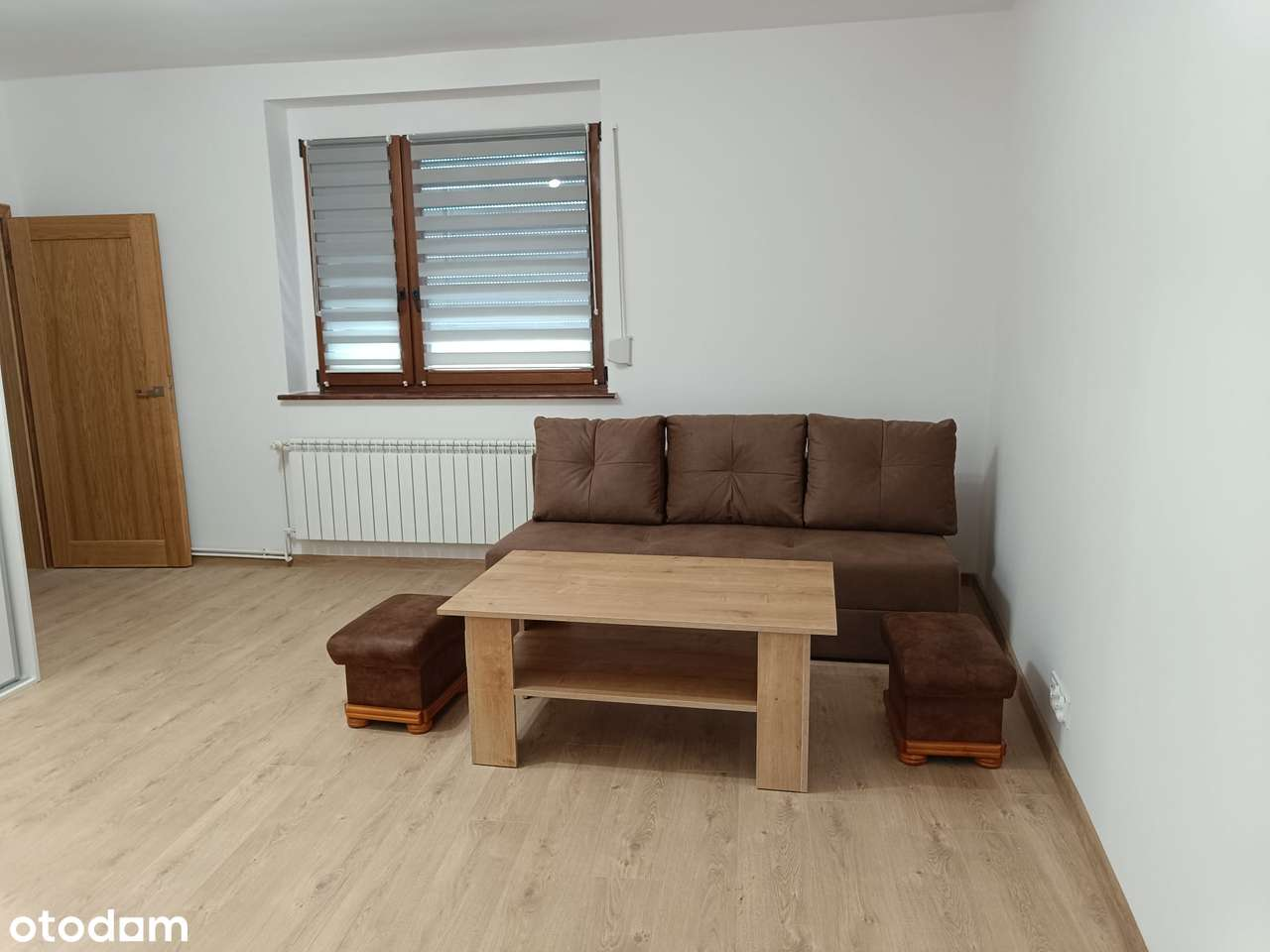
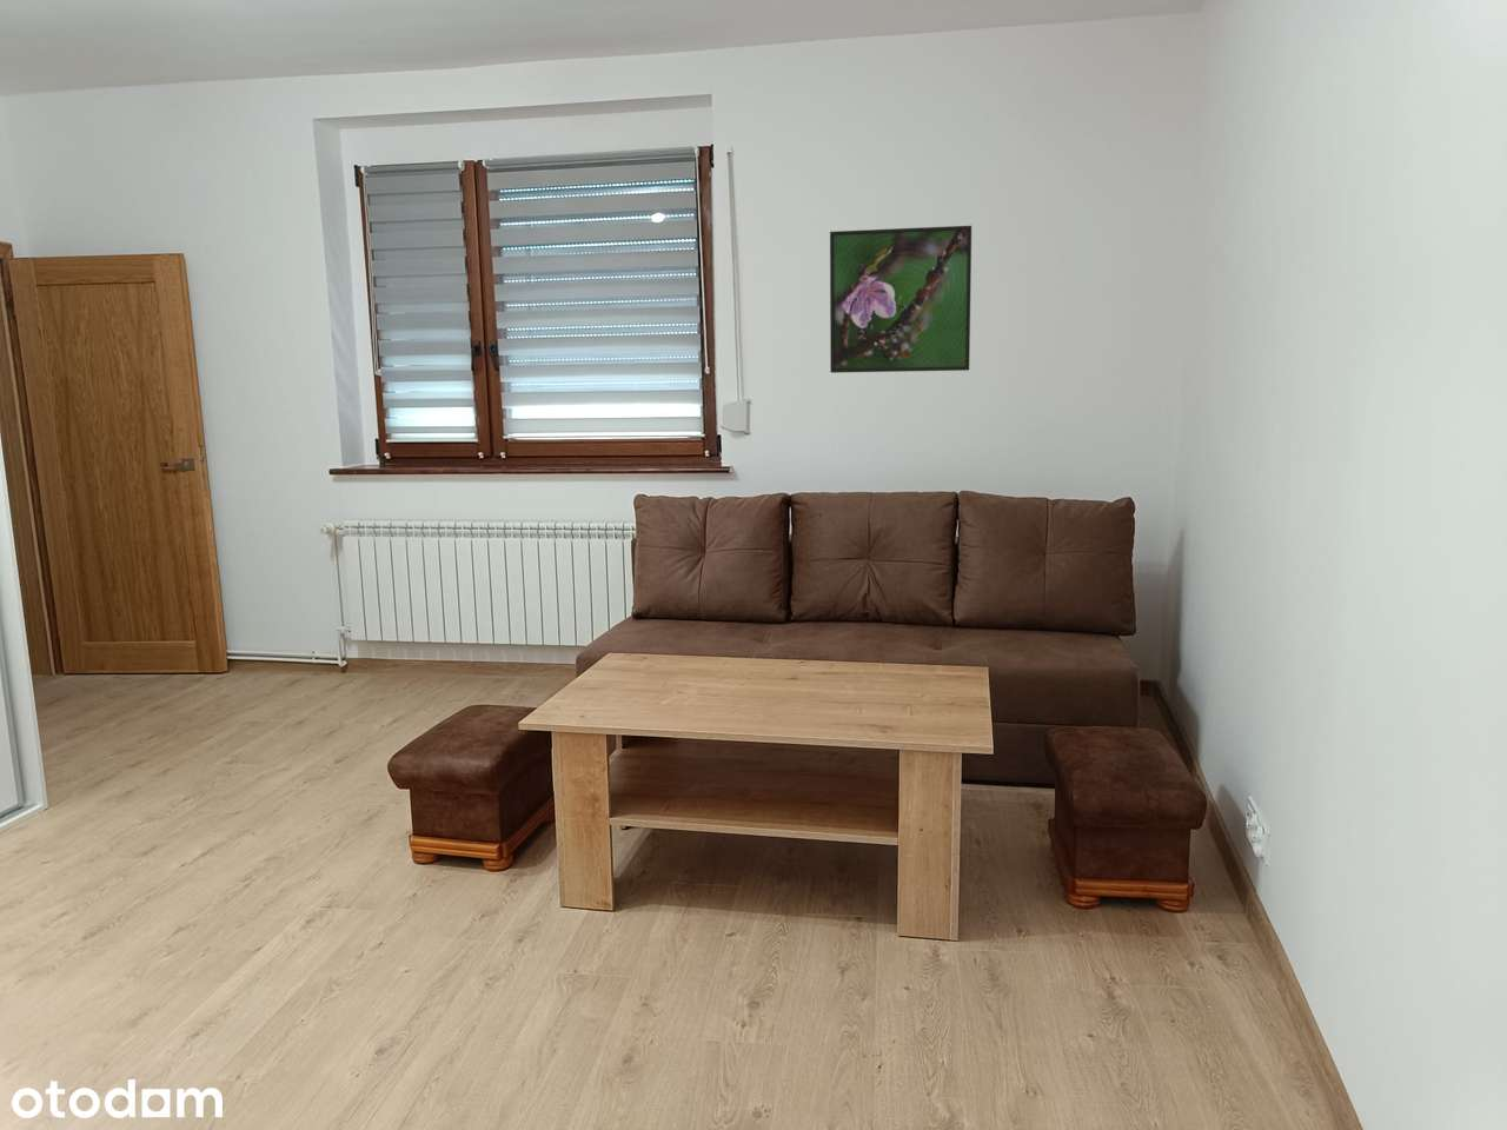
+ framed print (899, 300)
